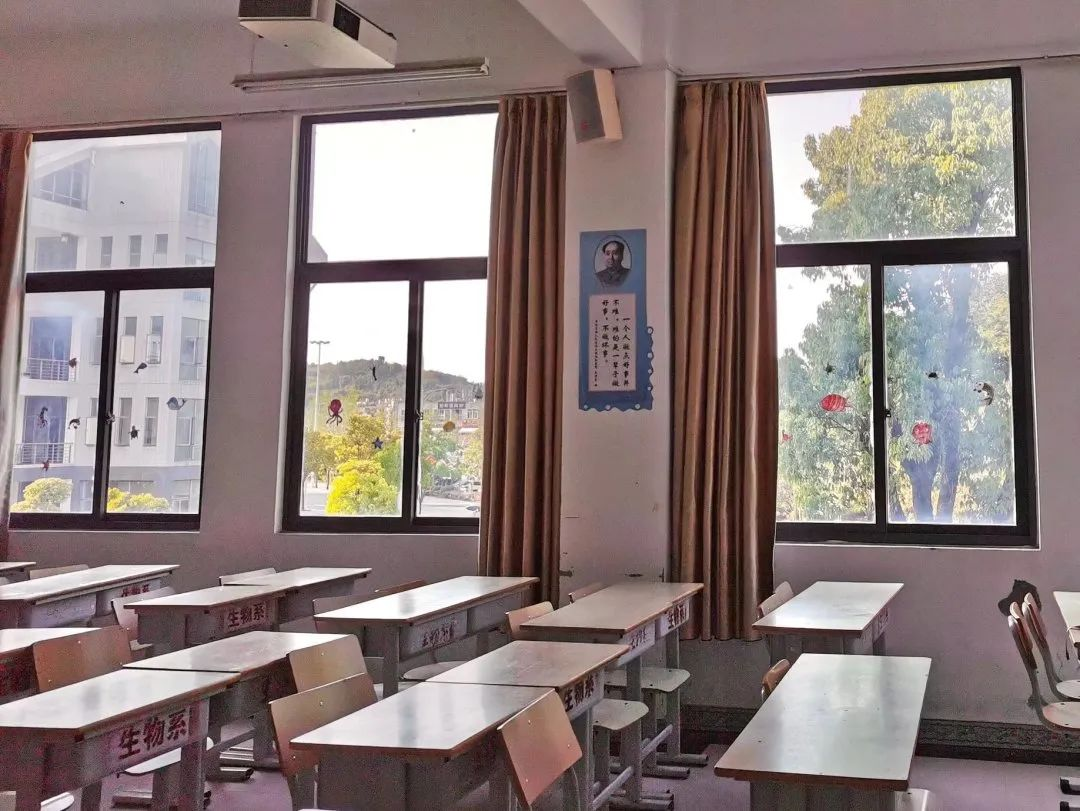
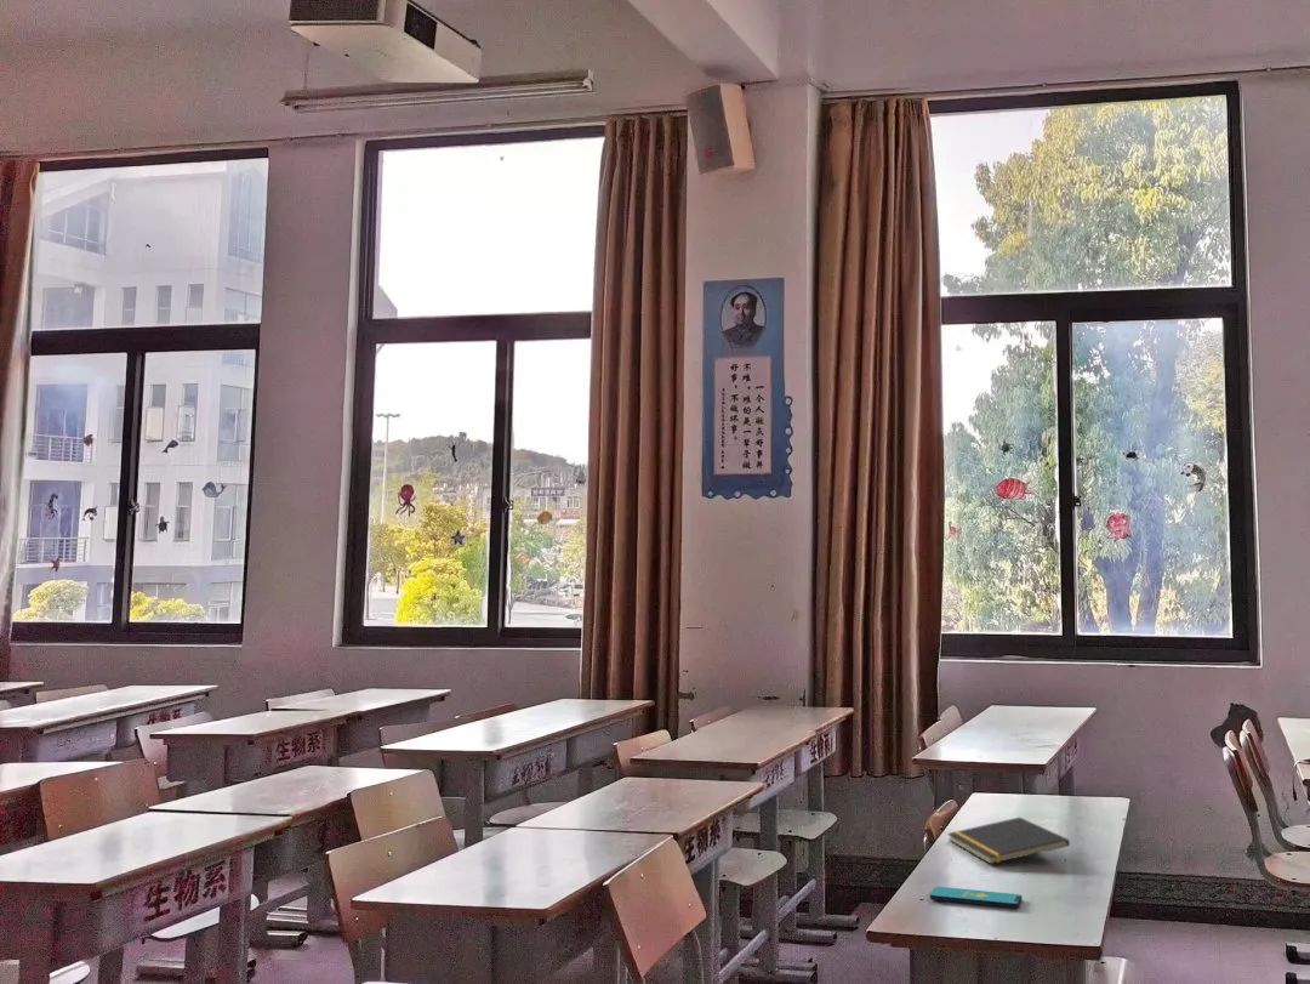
+ notepad (1006, 838)
+ smartphone (975, 897)
